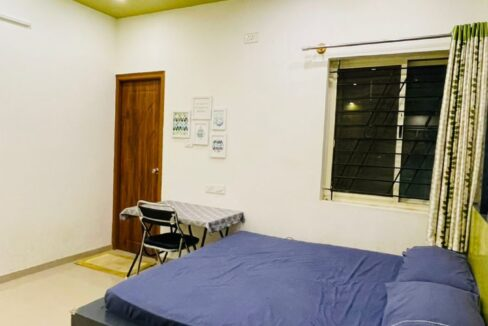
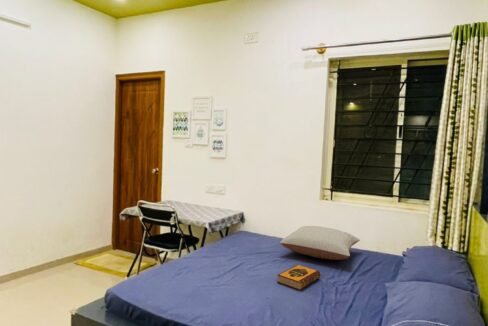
+ pillow (321, 242)
+ hardback book (299, 276)
